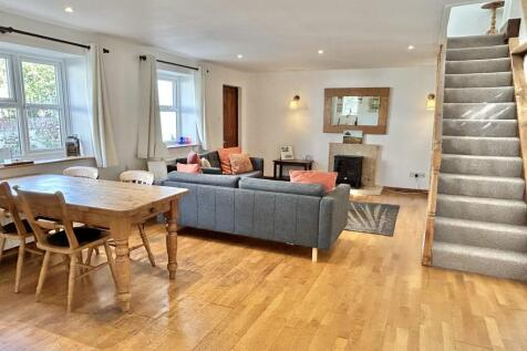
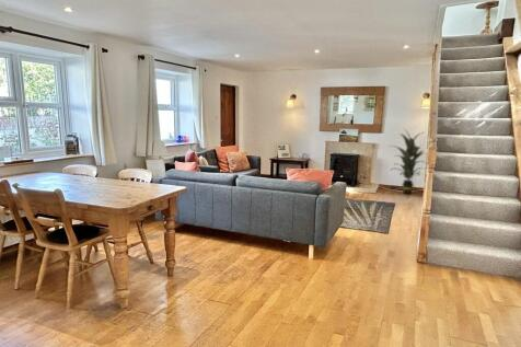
+ indoor plant (406, 161)
